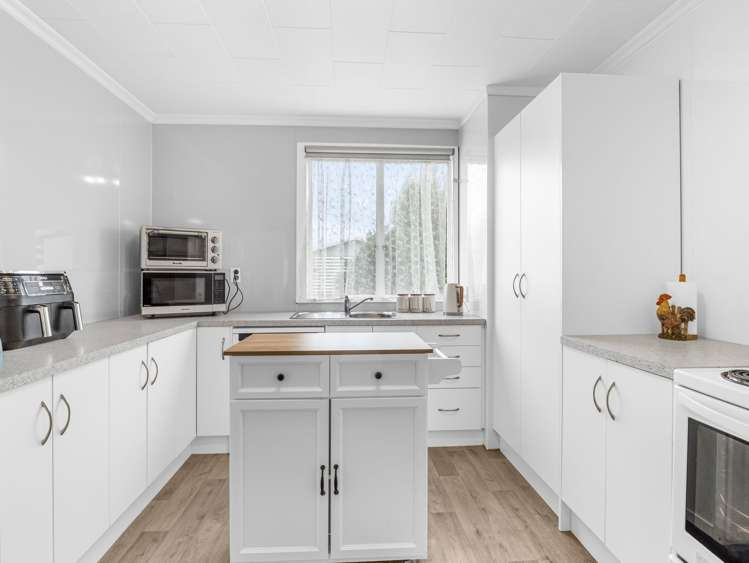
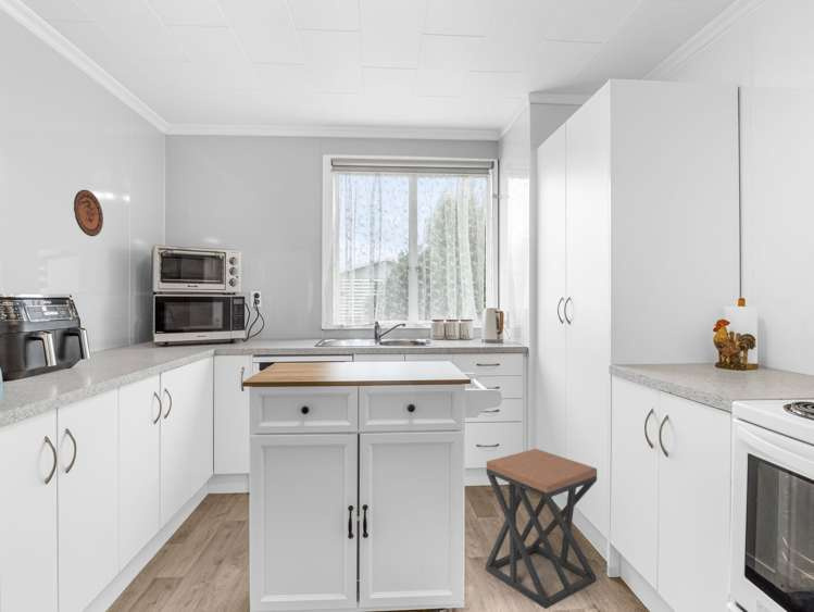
+ decorative plate (88, 213)
+ stool (538, 520)
